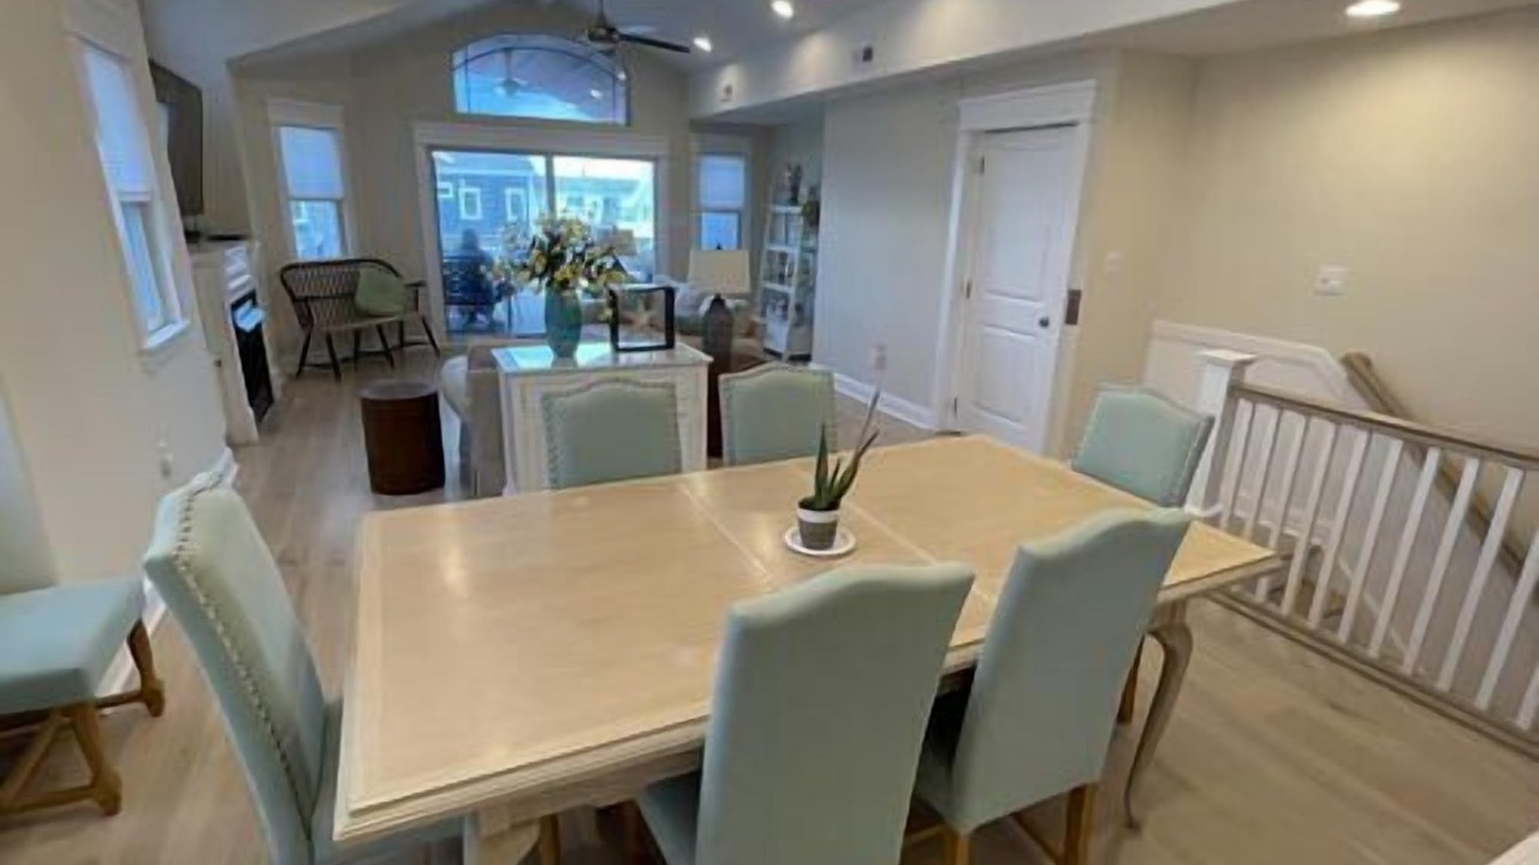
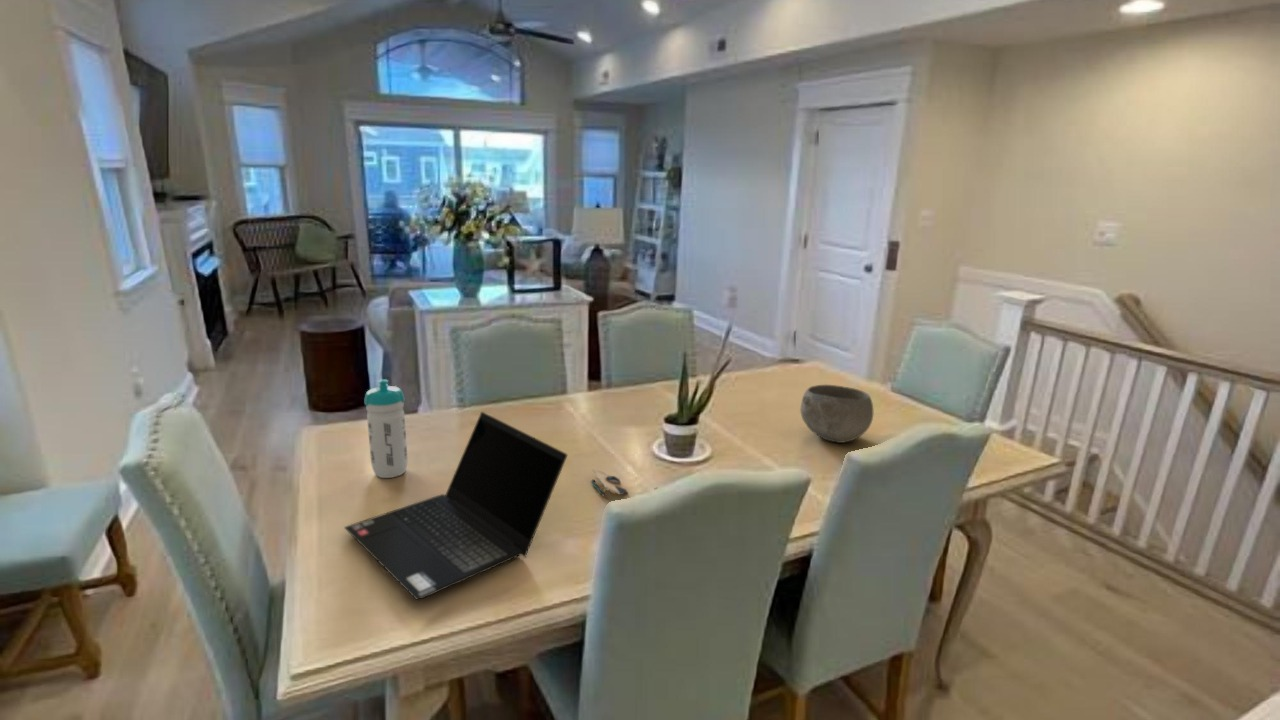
+ computer mouse (620, 482)
+ bowl (836, 413)
+ water bottle (386, 426)
+ laptop computer (454, 494)
